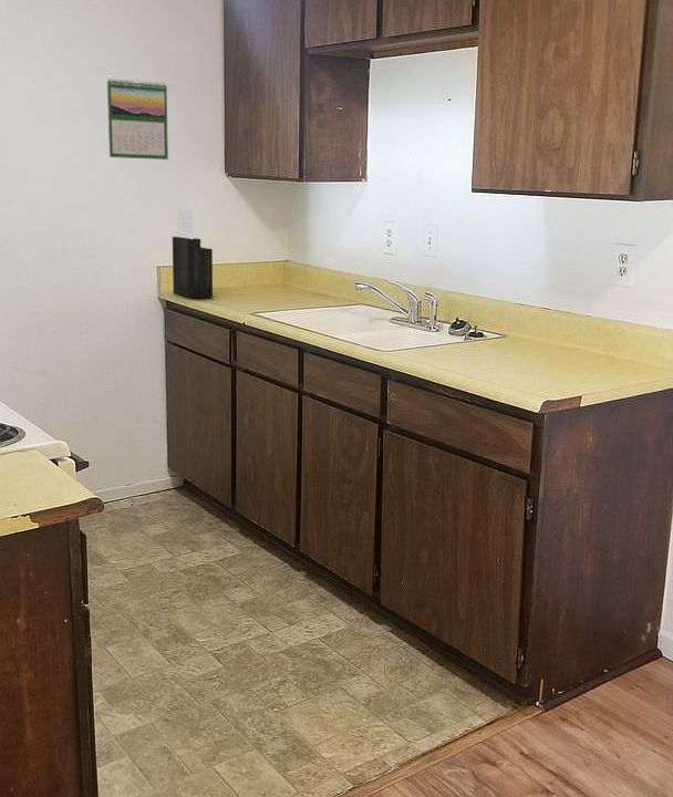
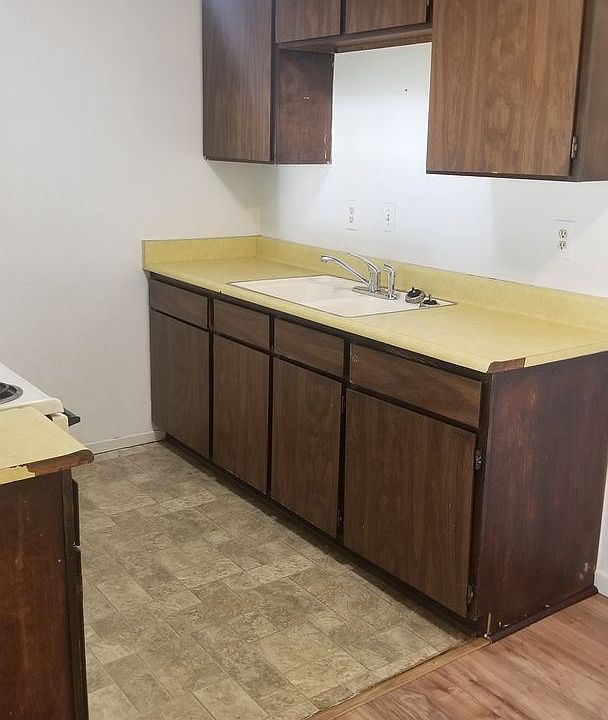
- knife block (195, 251)
- calendar (137, 118)
